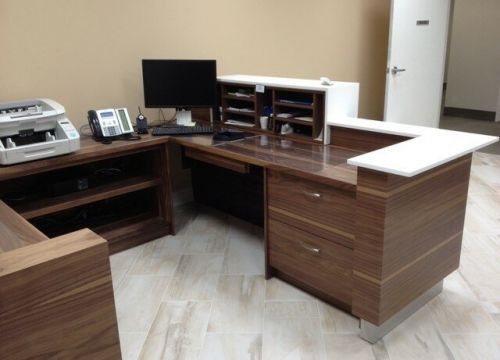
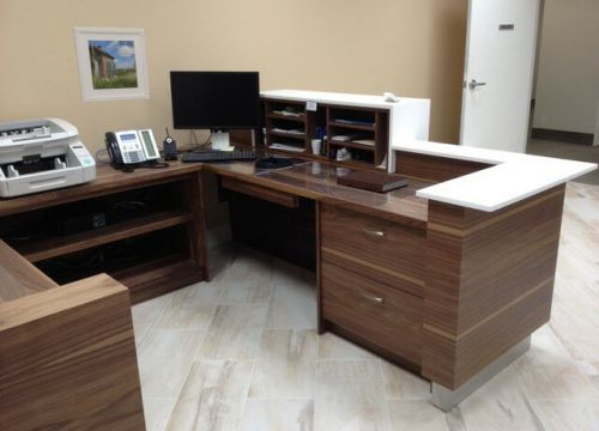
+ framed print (113, 65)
+ notebook (371, 181)
